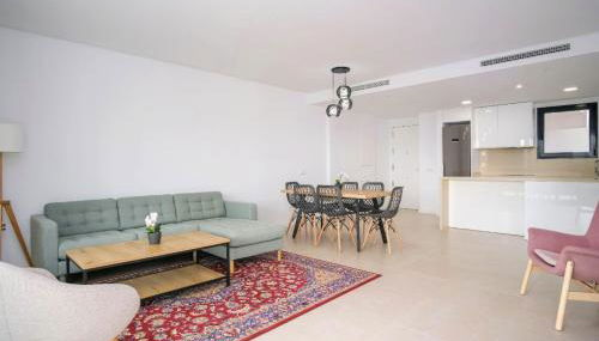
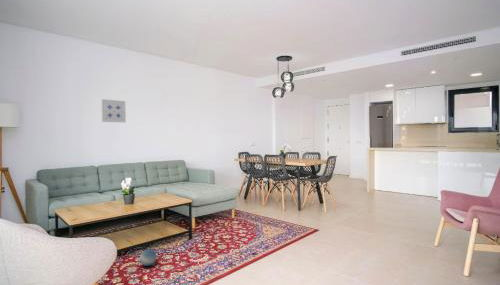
+ decorative ball (148, 257)
+ wall art (114, 111)
